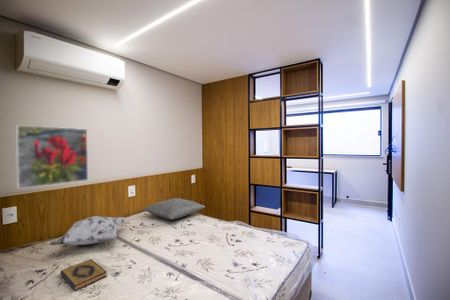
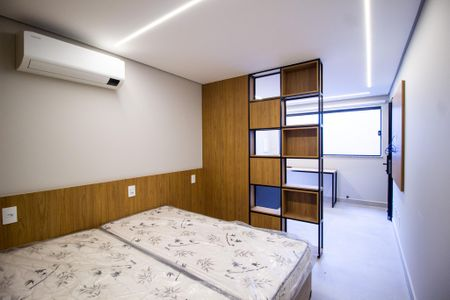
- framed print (55, 155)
- hardback book (83, 273)
- pillow (174, 208)
- decorative pillow (93, 230)
